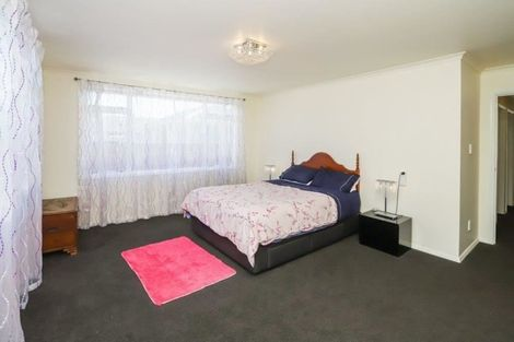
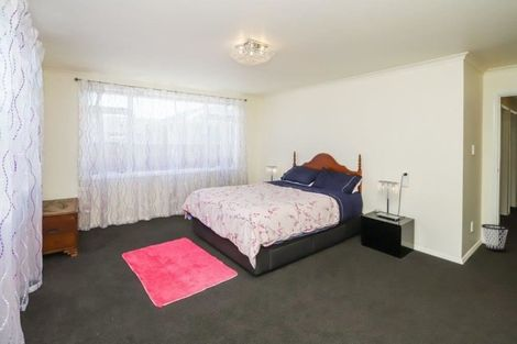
+ wastebasket (494, 237)
